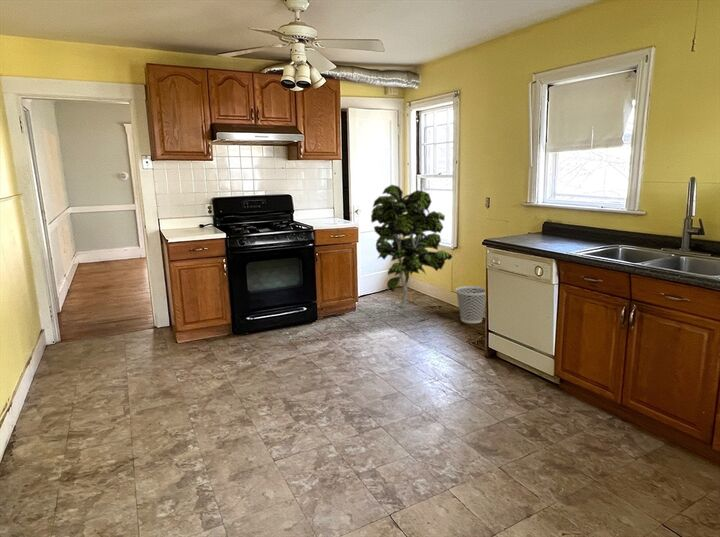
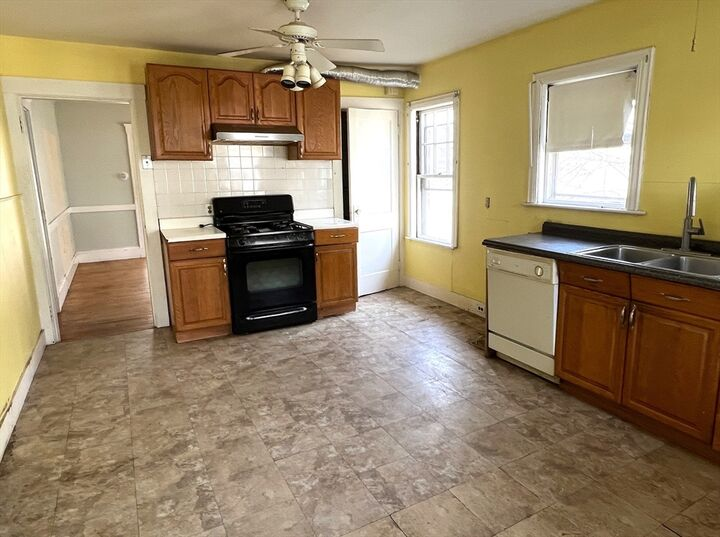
- indoor plant (409, 247)
- wastebasket (471, 305)
